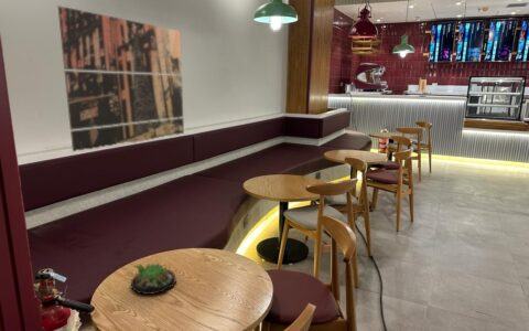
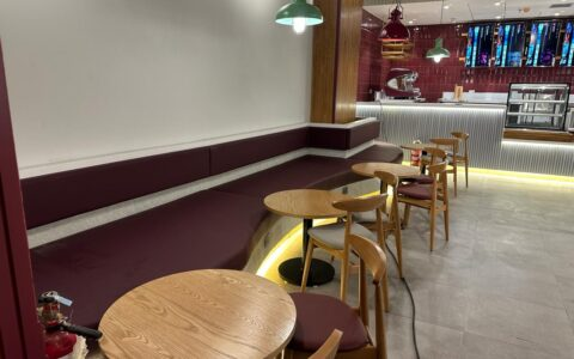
- succulent plant (152, 275)
- wall art (134, 98)
